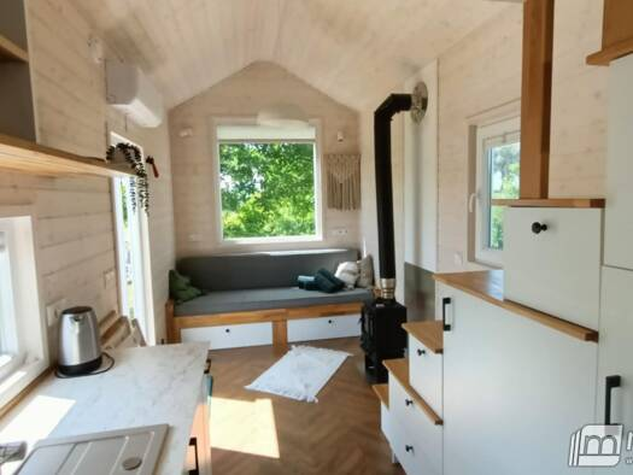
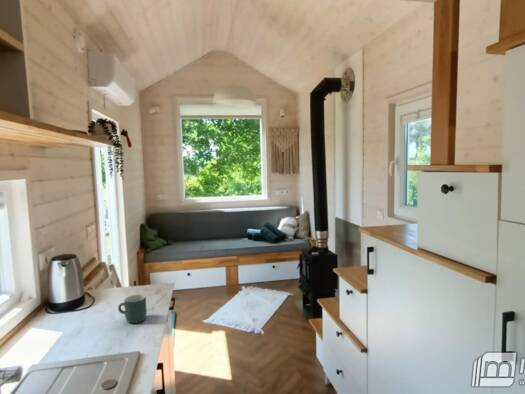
+ mug (131, 309)
